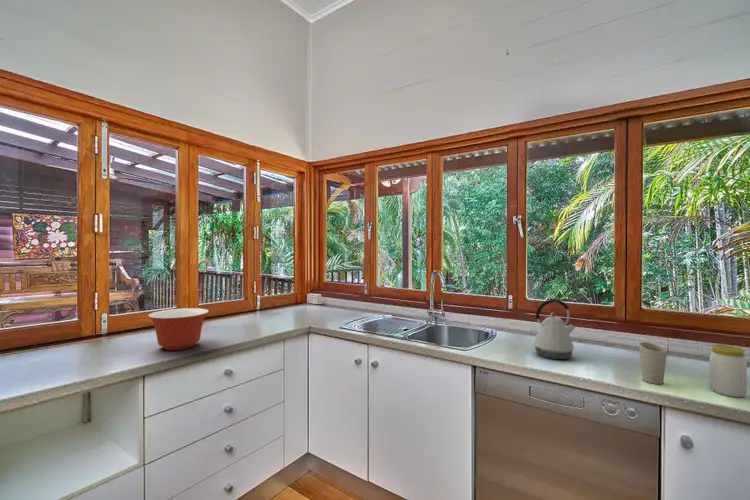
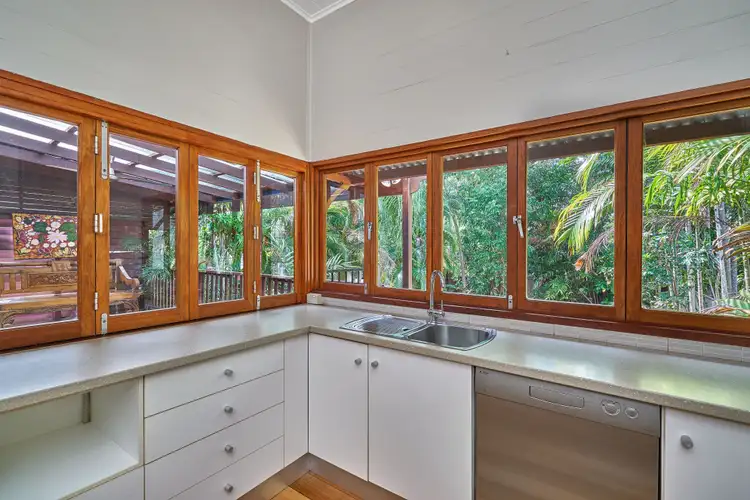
- kettle (554, 327)
- mixing bowl (179, 329)
- jar (727, 370)
- cup (652, 362)
